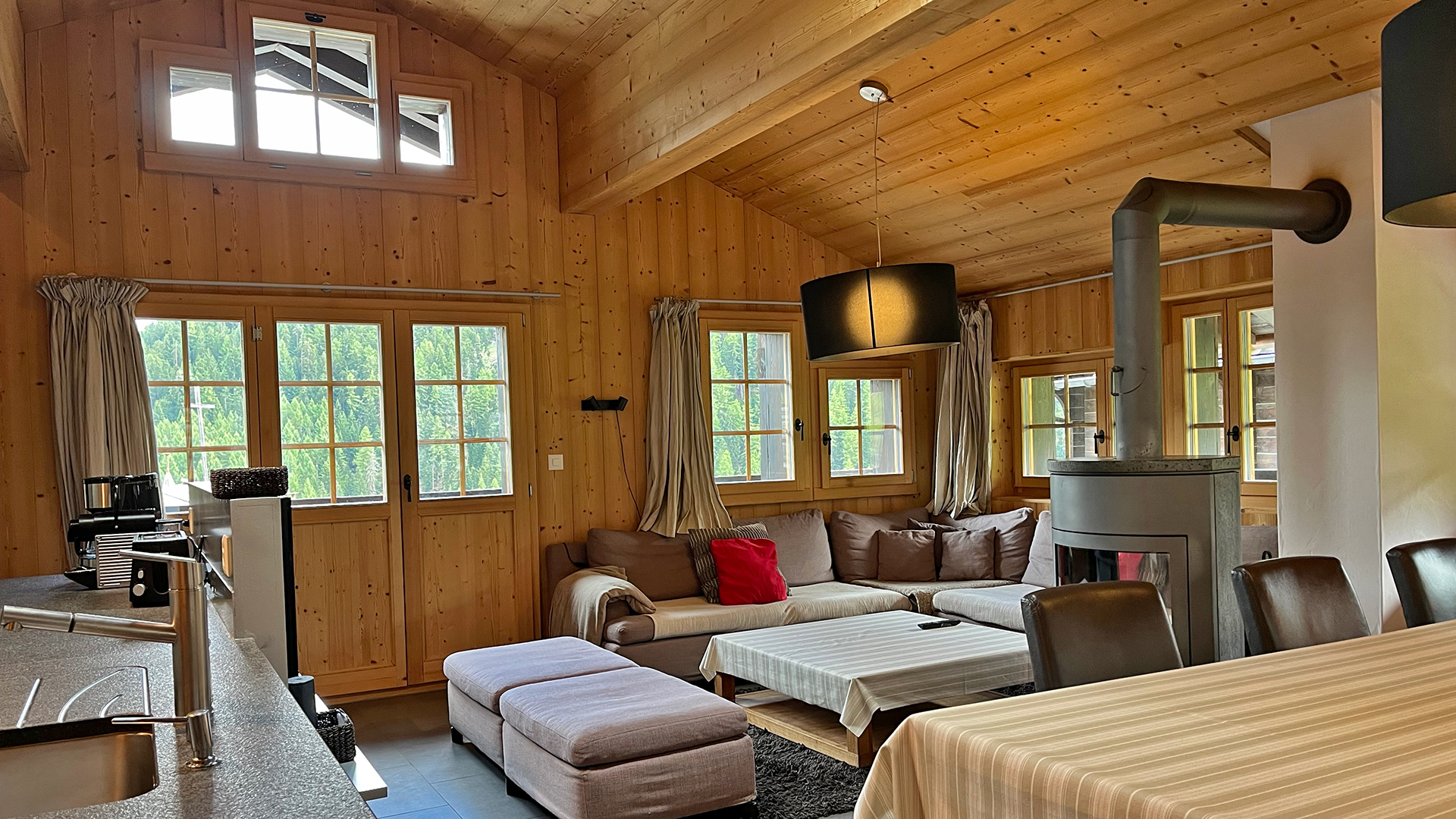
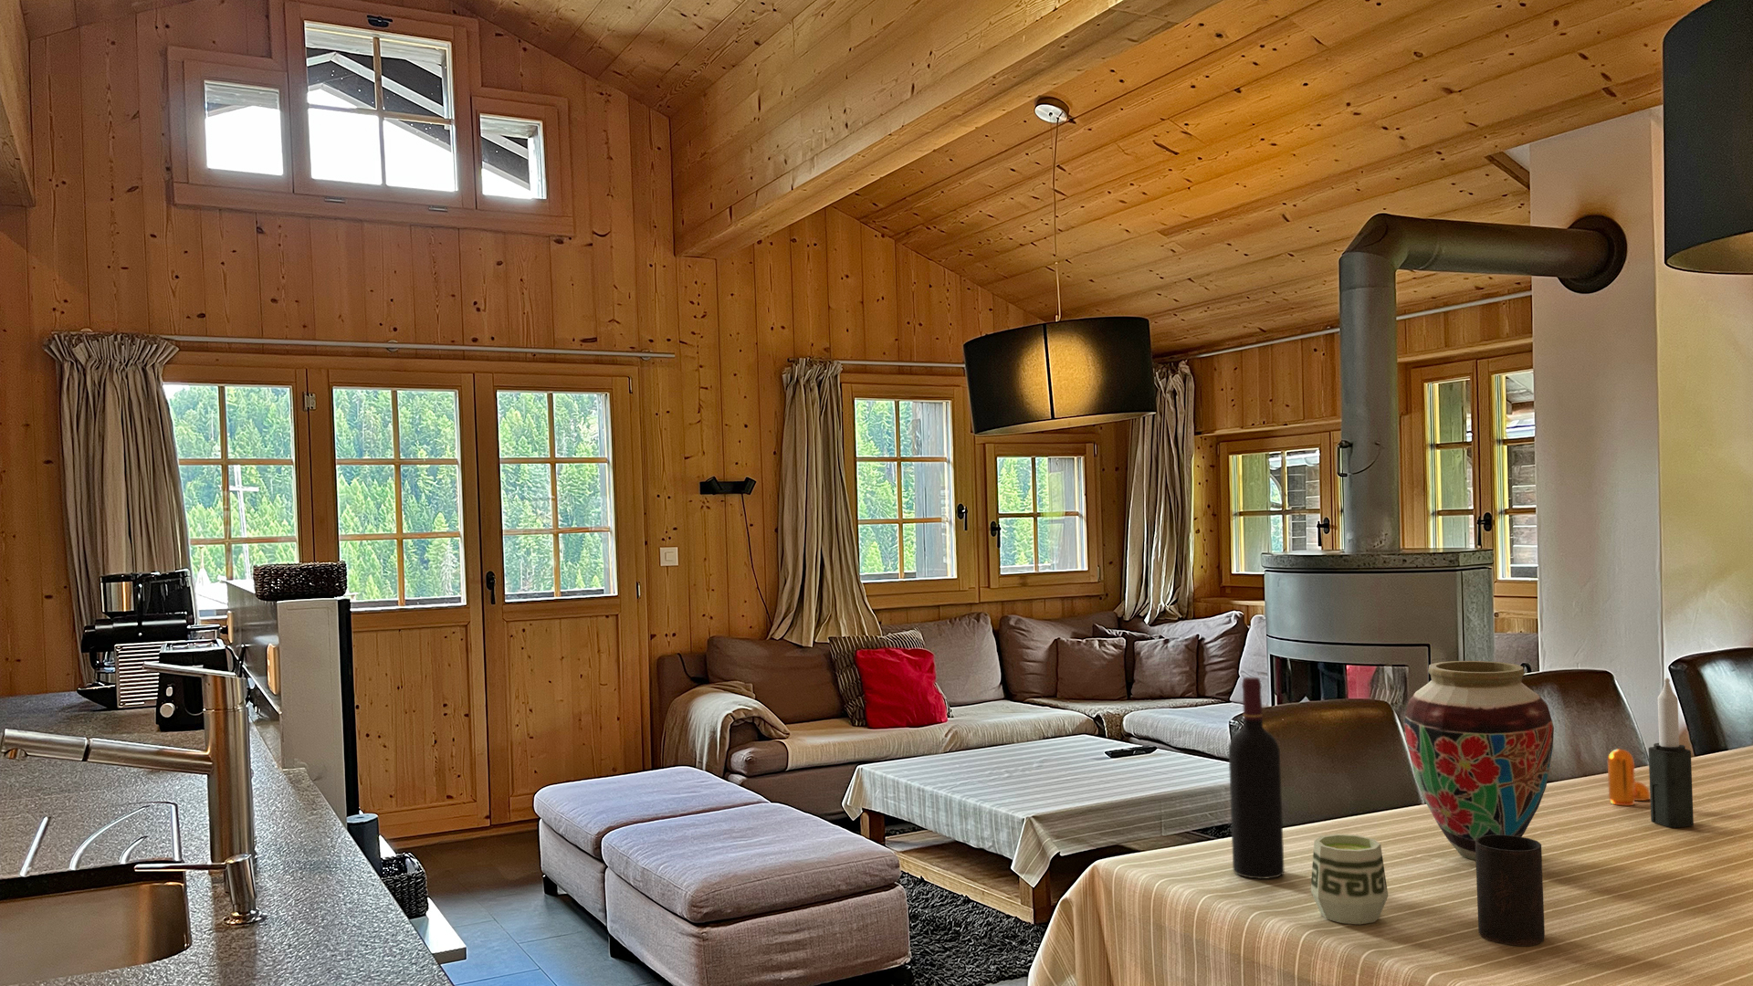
+ vase (1478, 761)
+ pepper shaker (1629, 773)
+ cup (1510, 888)
+ wine bottle (1255, 774)
+ candle (1669, 750)
+ cup (1347, 879)
